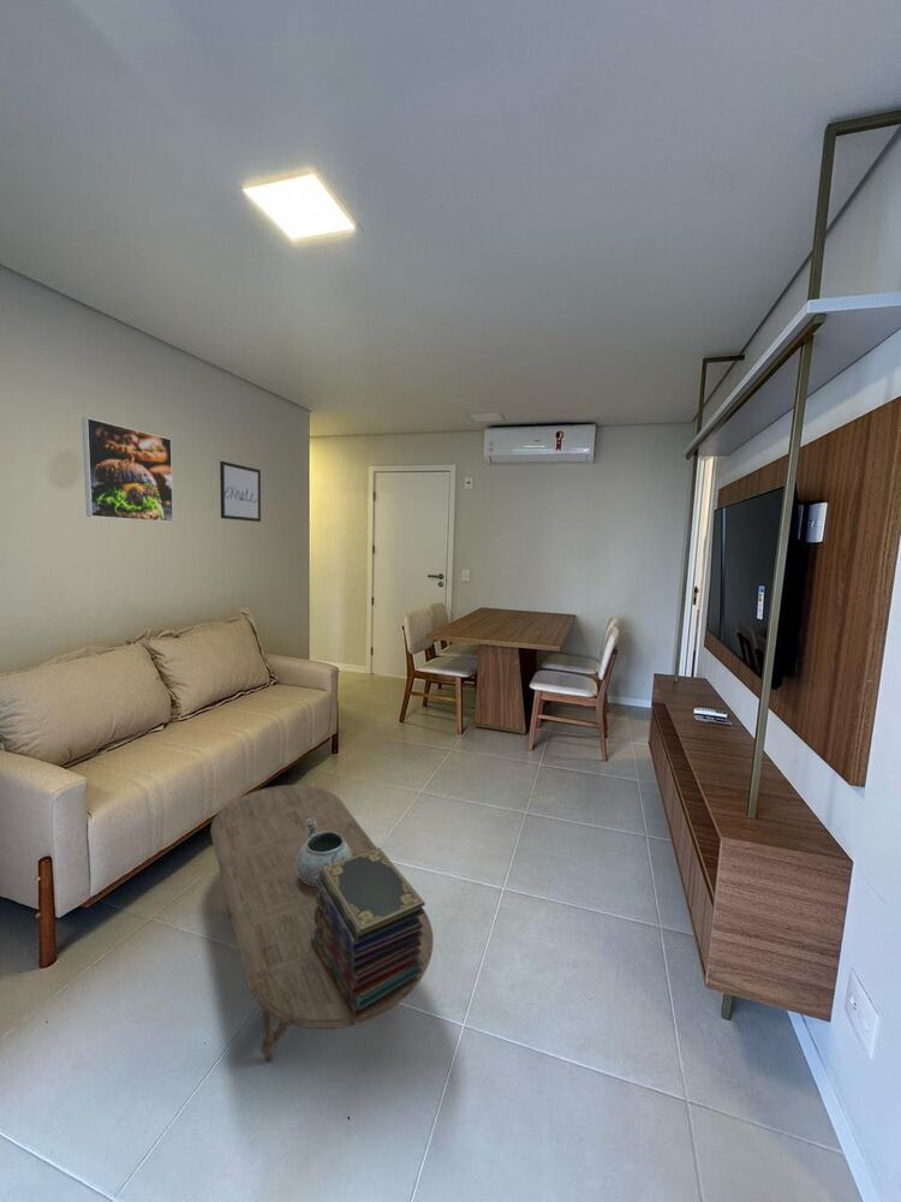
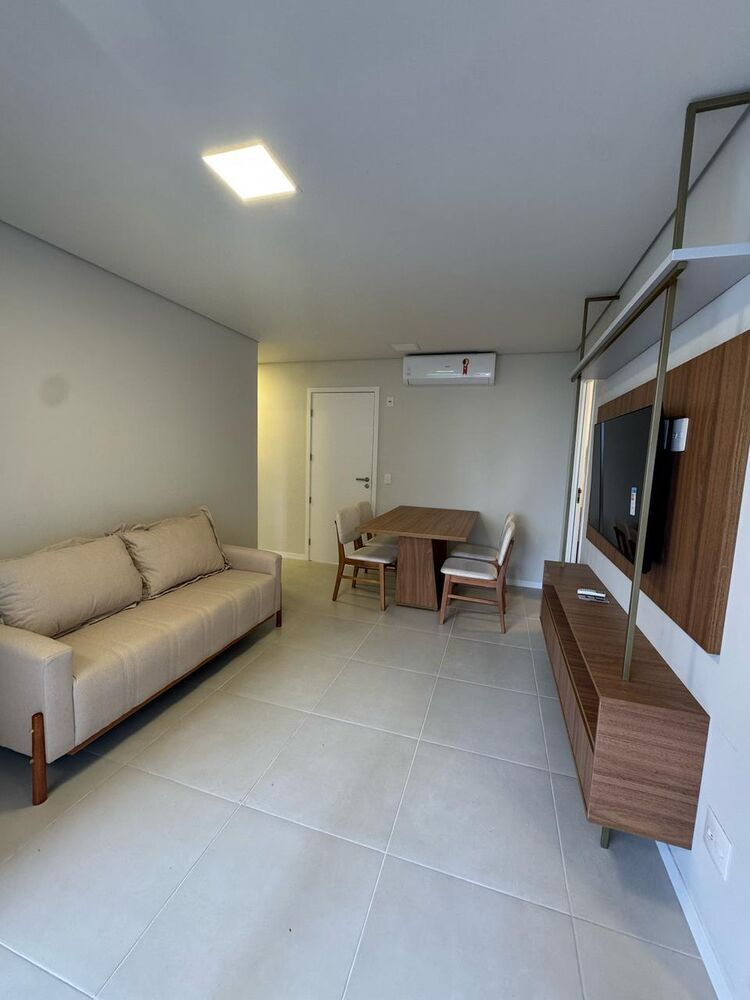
- wall art (241, 493)
- coffee table (305, 908)
- decorative bowl (324, 855)
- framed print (131, 475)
- book stack (366, 922)
